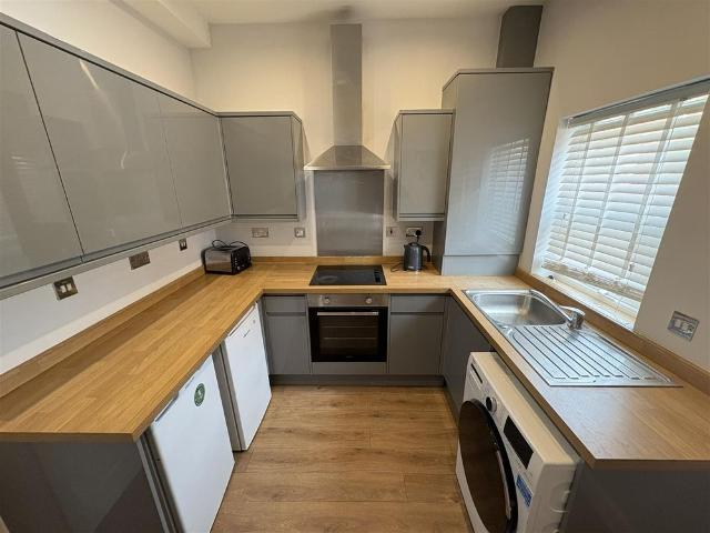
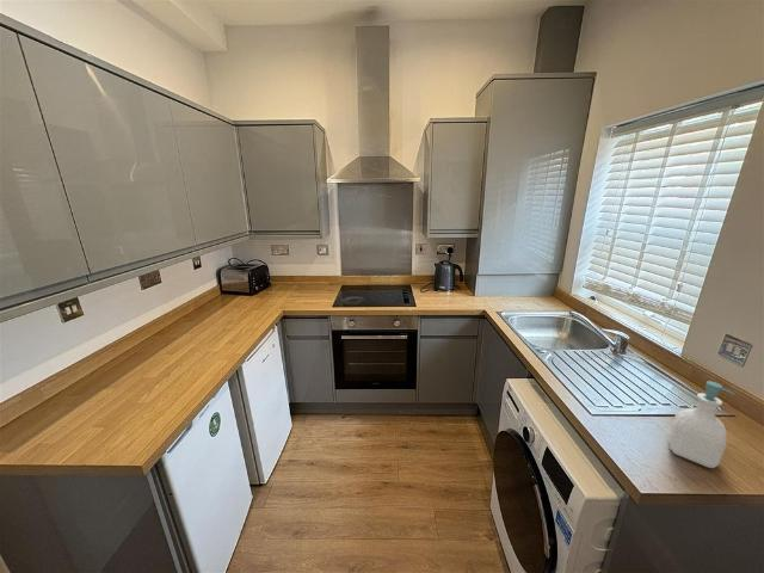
+ soap bottle (702, 419)
